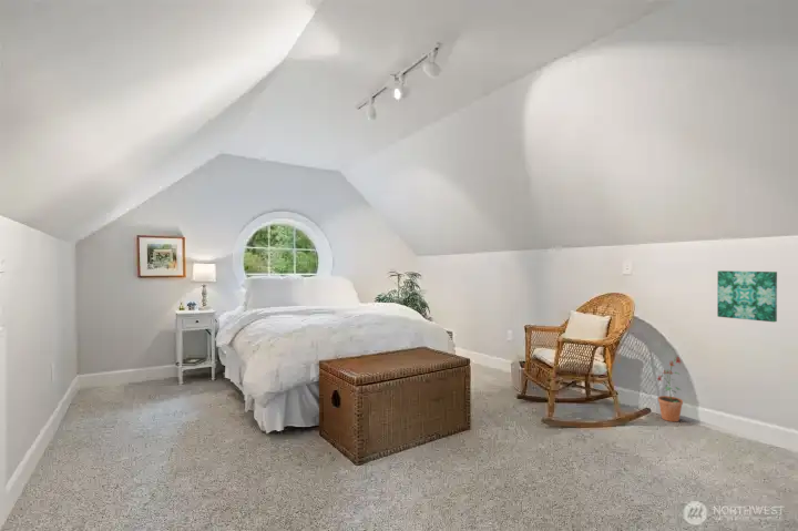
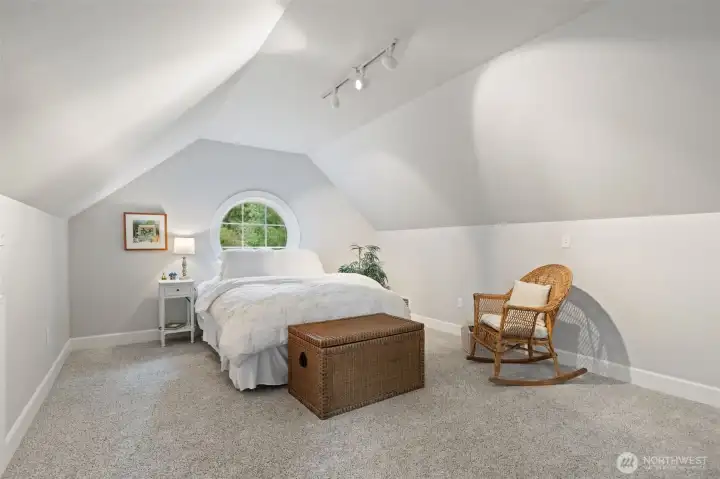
- wall art (746, 295)
- potted plant (668, 387)
